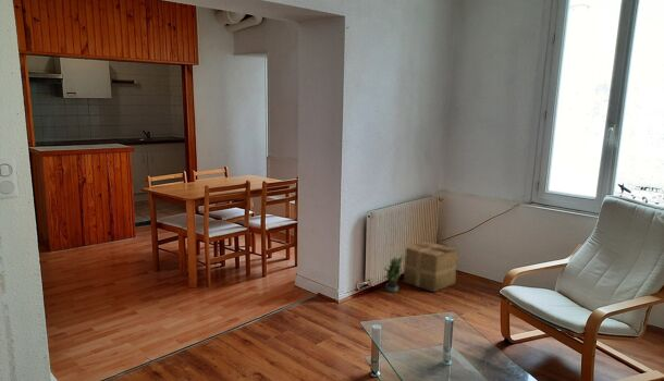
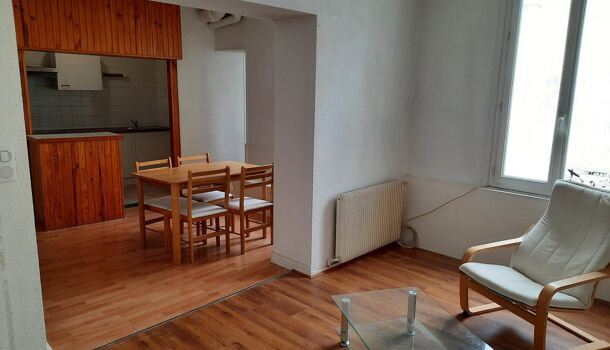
- cardboard box (430, 263)
- potted plant (394, 272)
